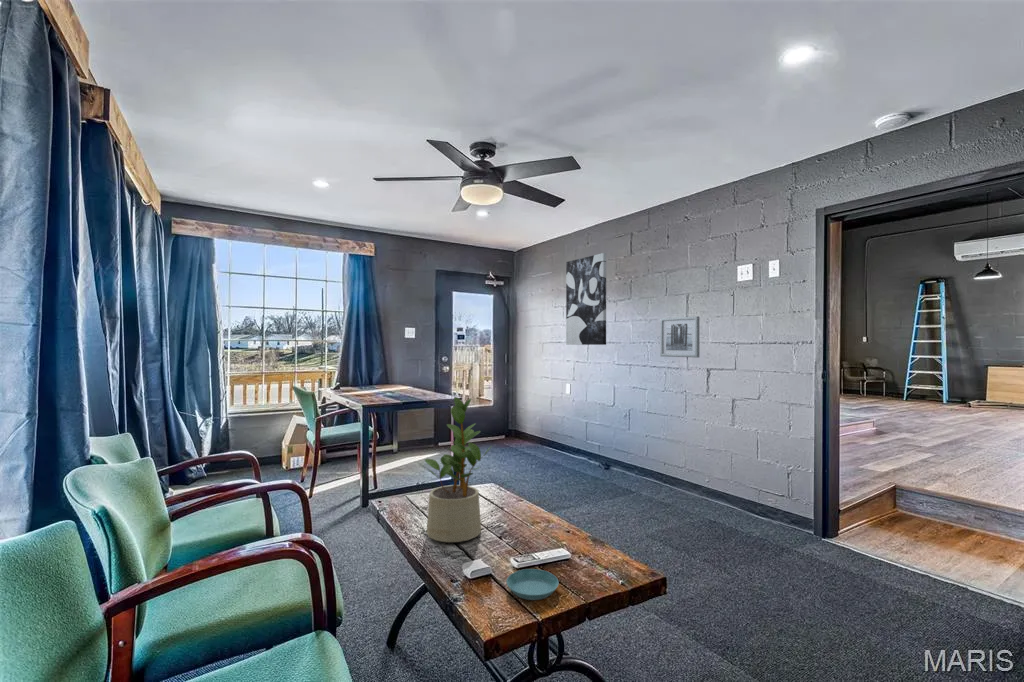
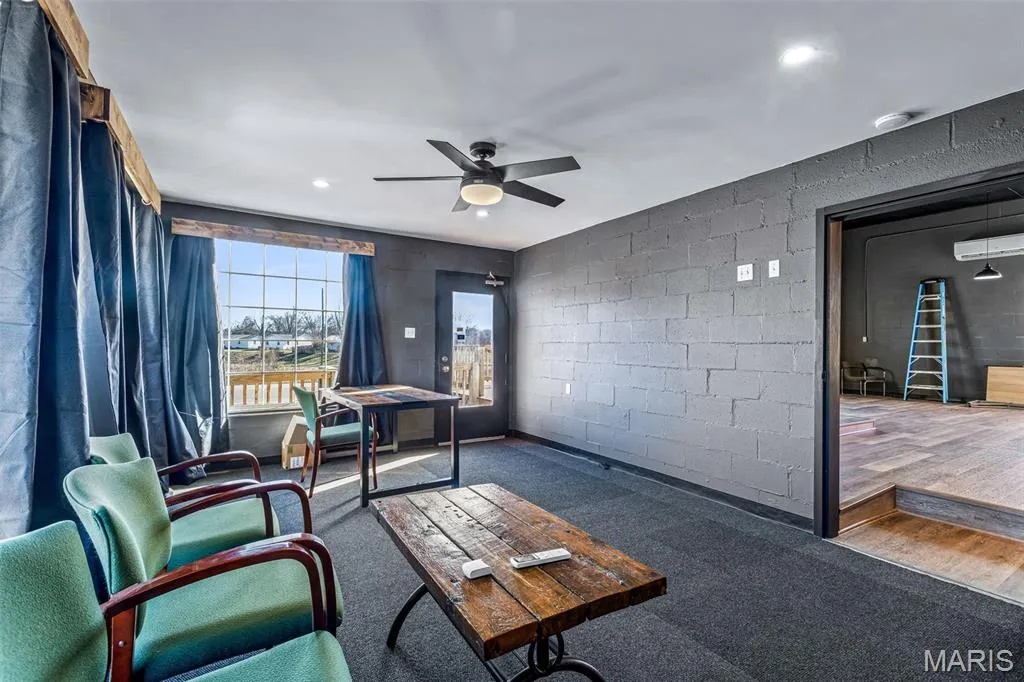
- wall art (679, 337)
- potted plant (454, 462)
- wall art (585, 301)
- saucer (532, 585)
